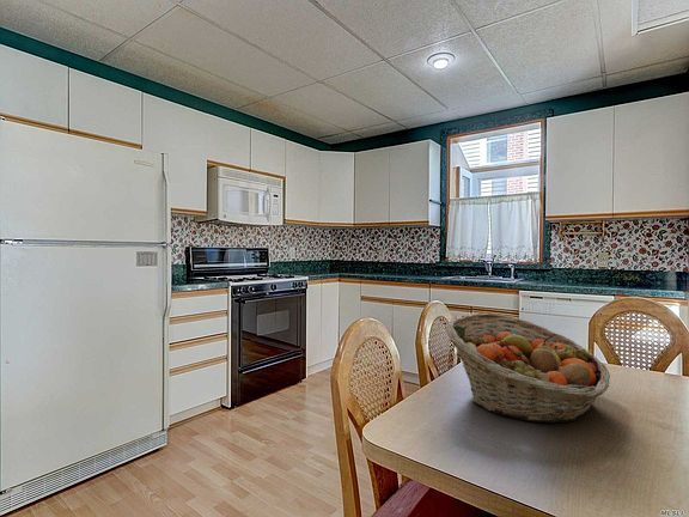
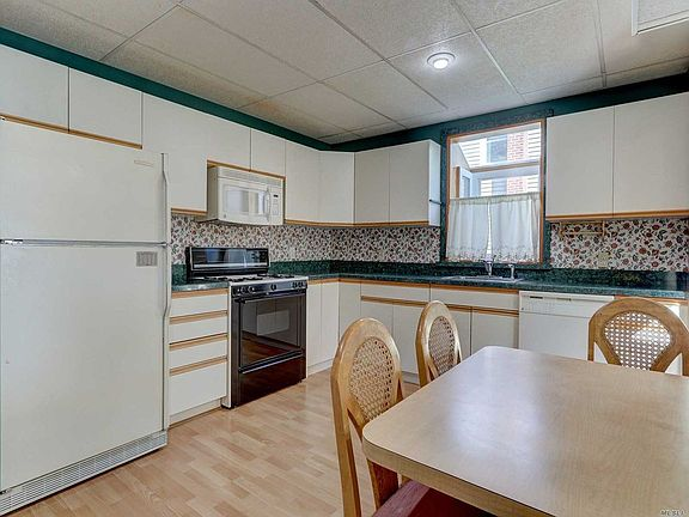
- fruit basket (523, 359)
